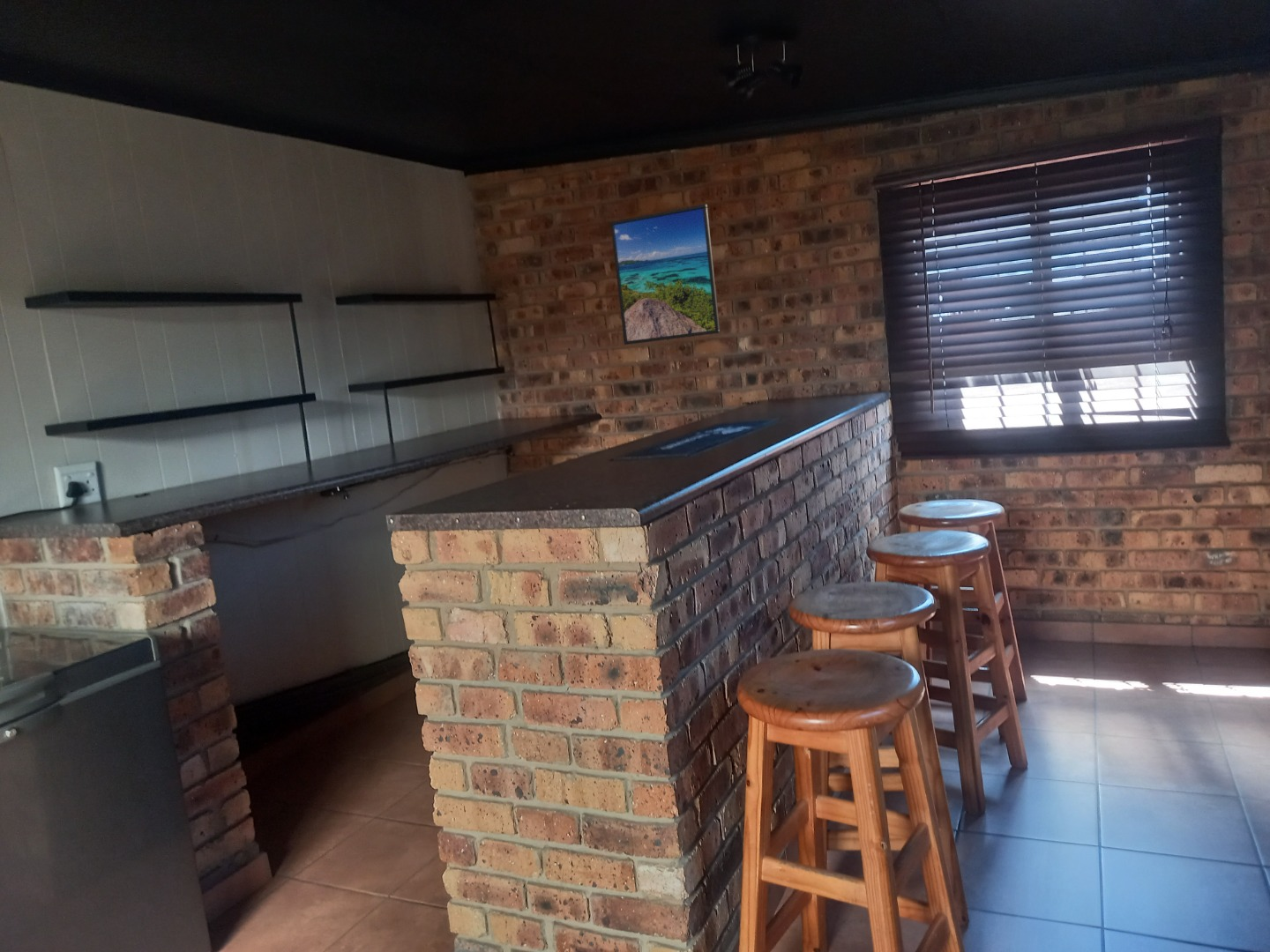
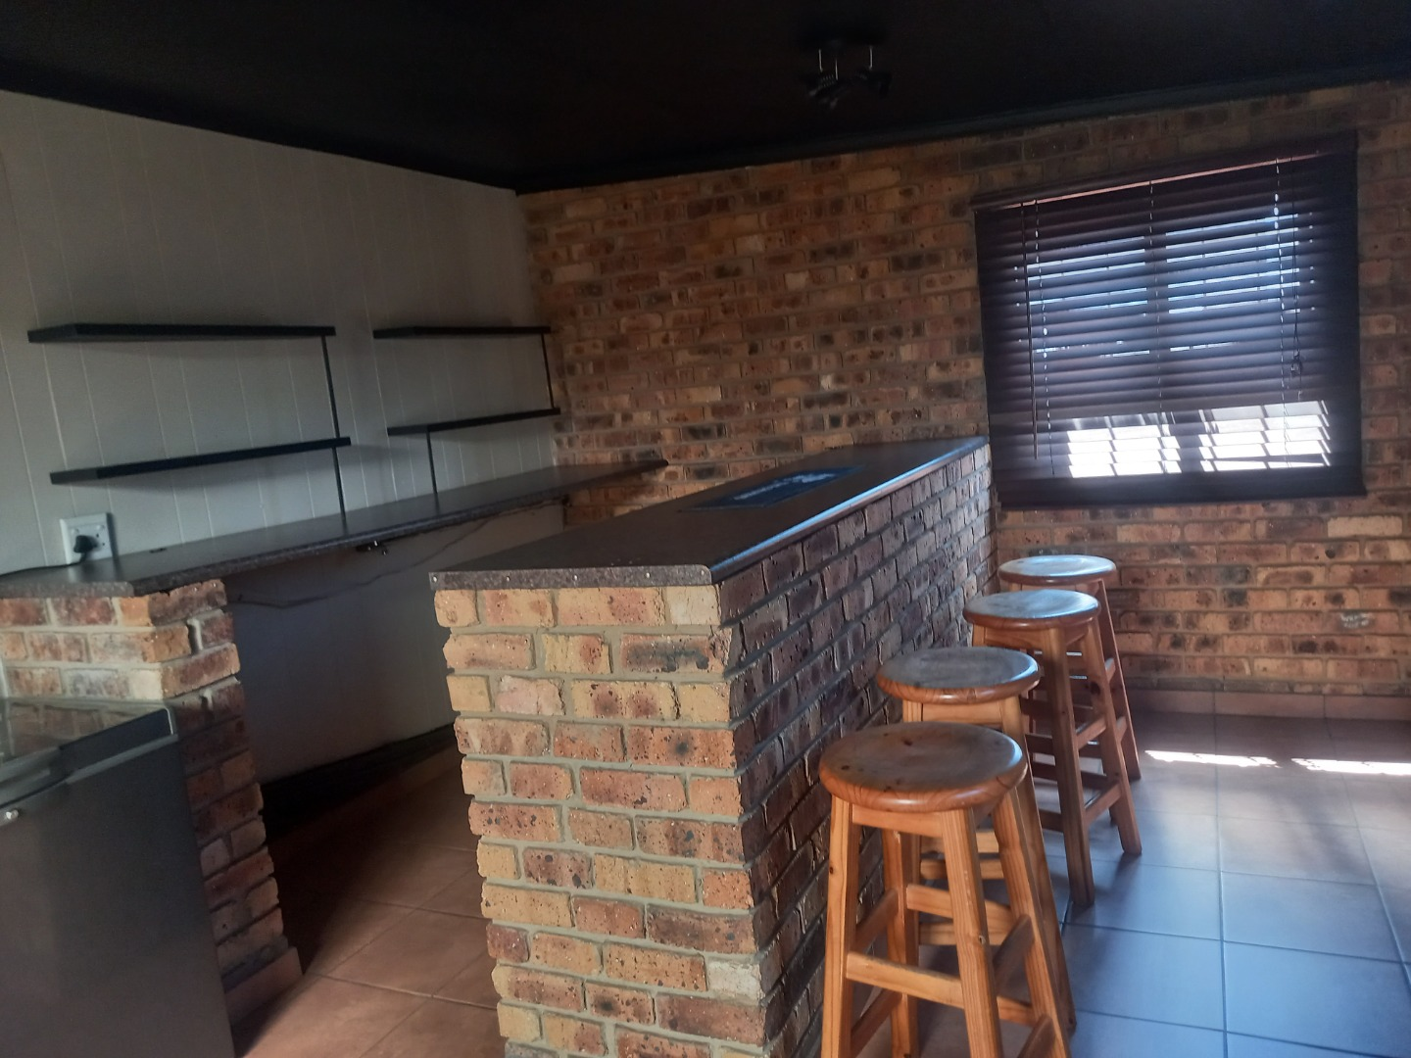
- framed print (664, 276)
